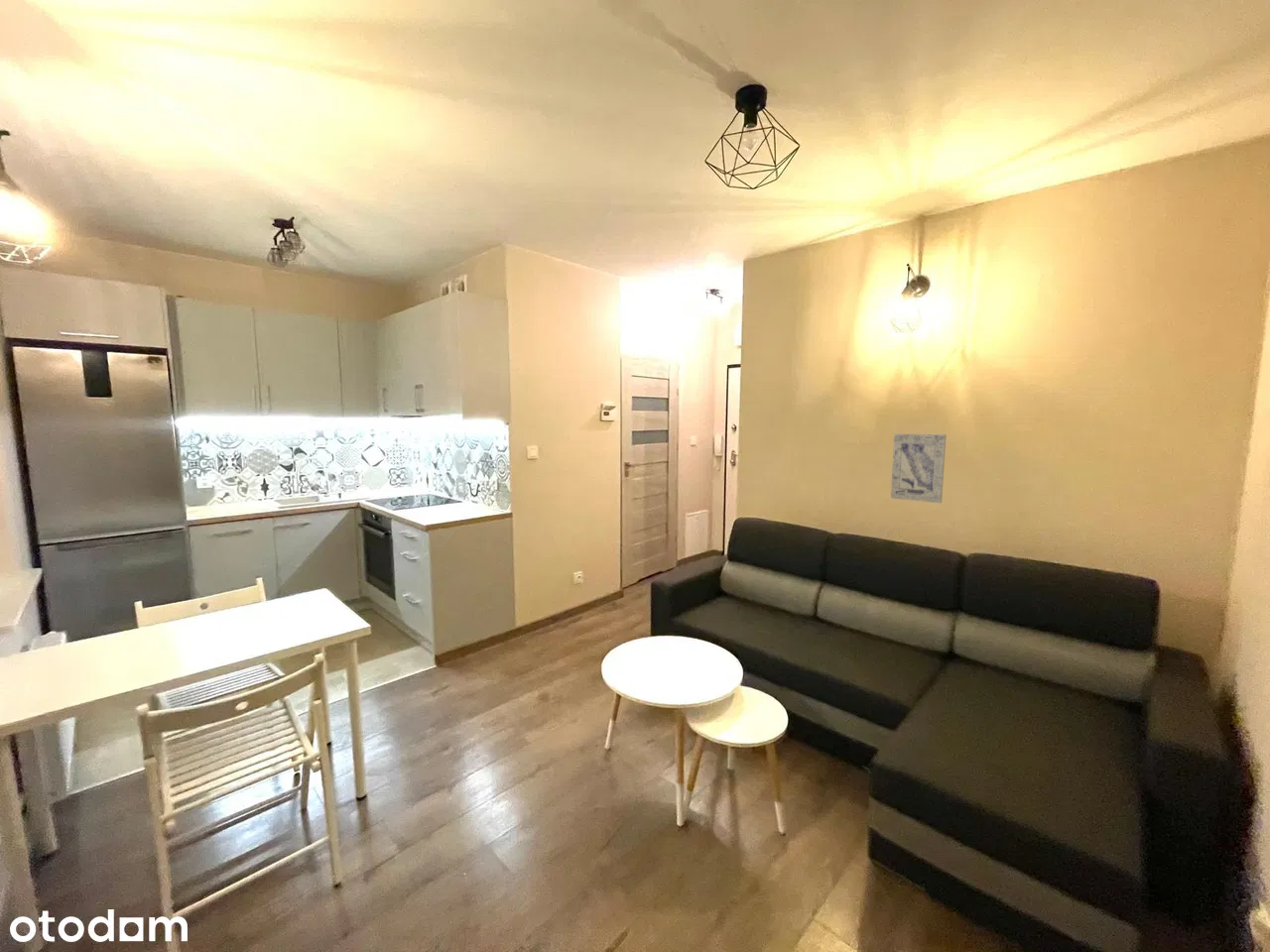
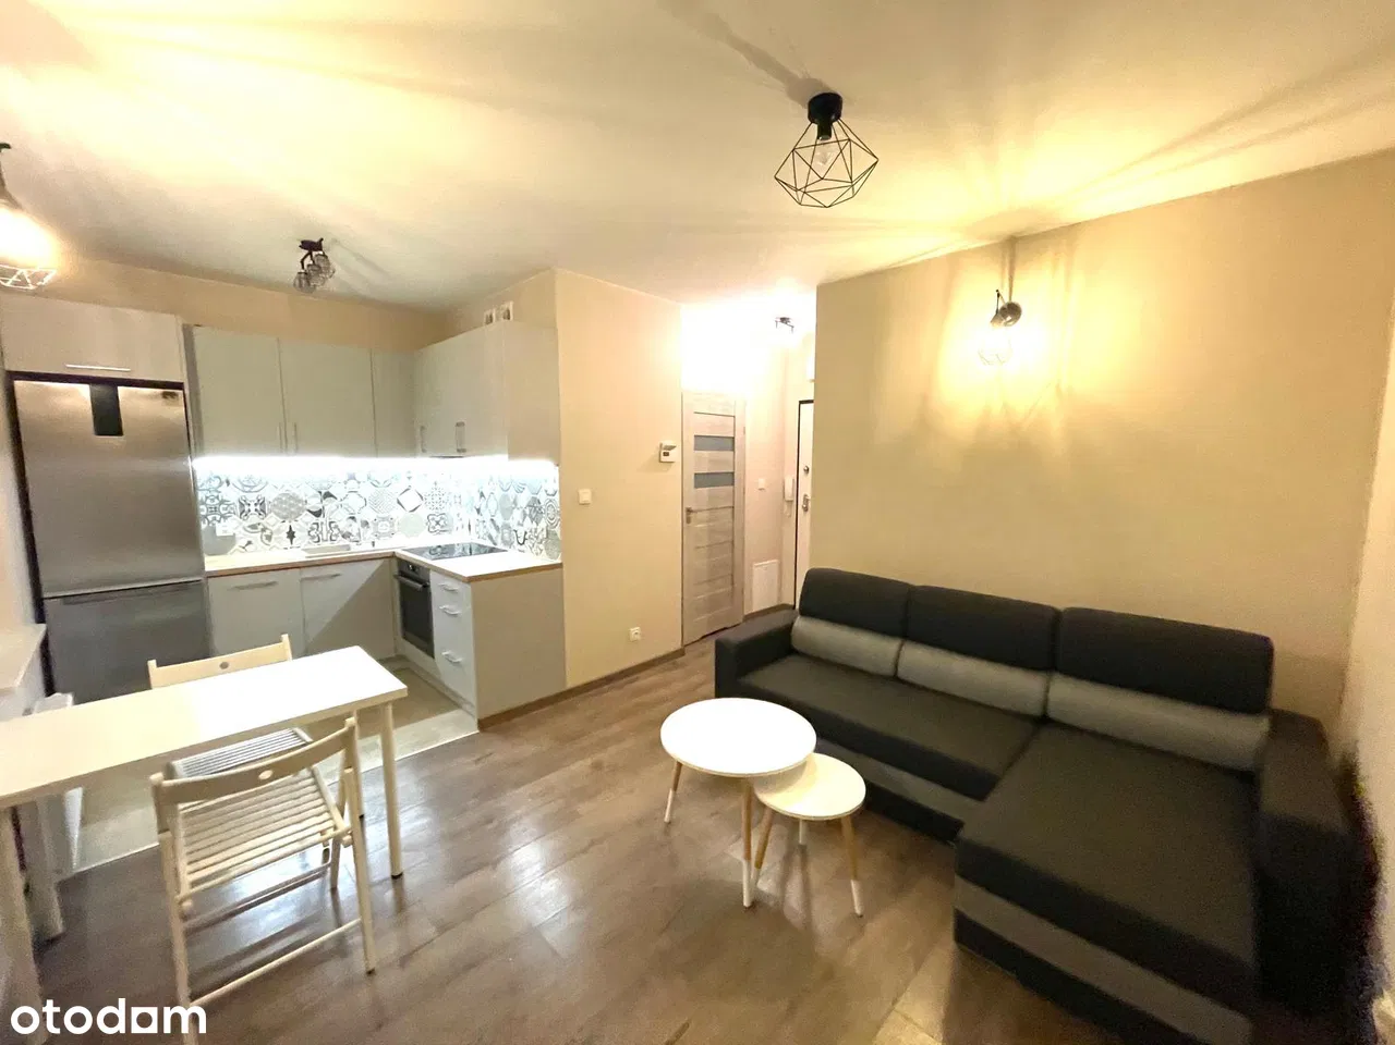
- wall art (917, 467)
